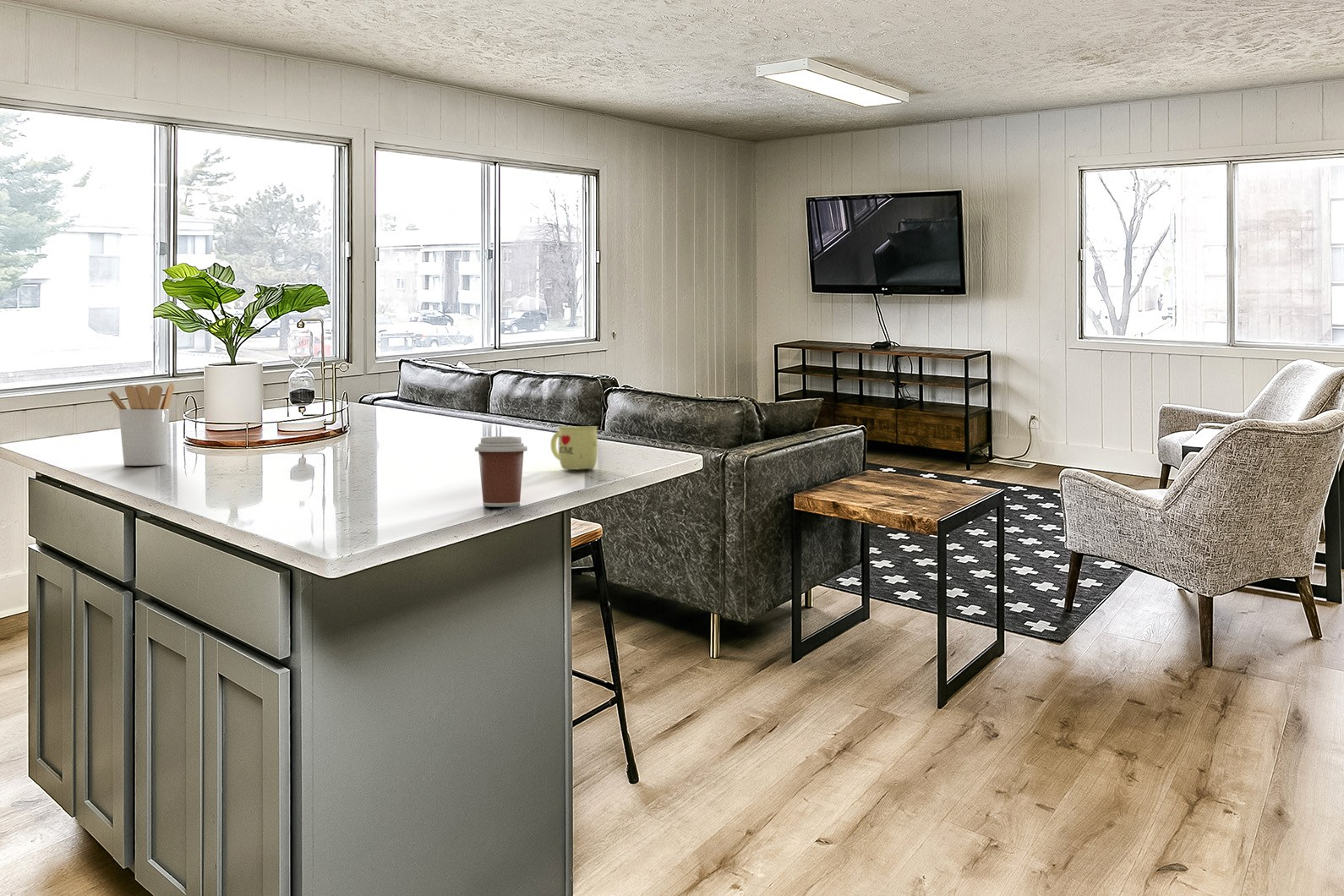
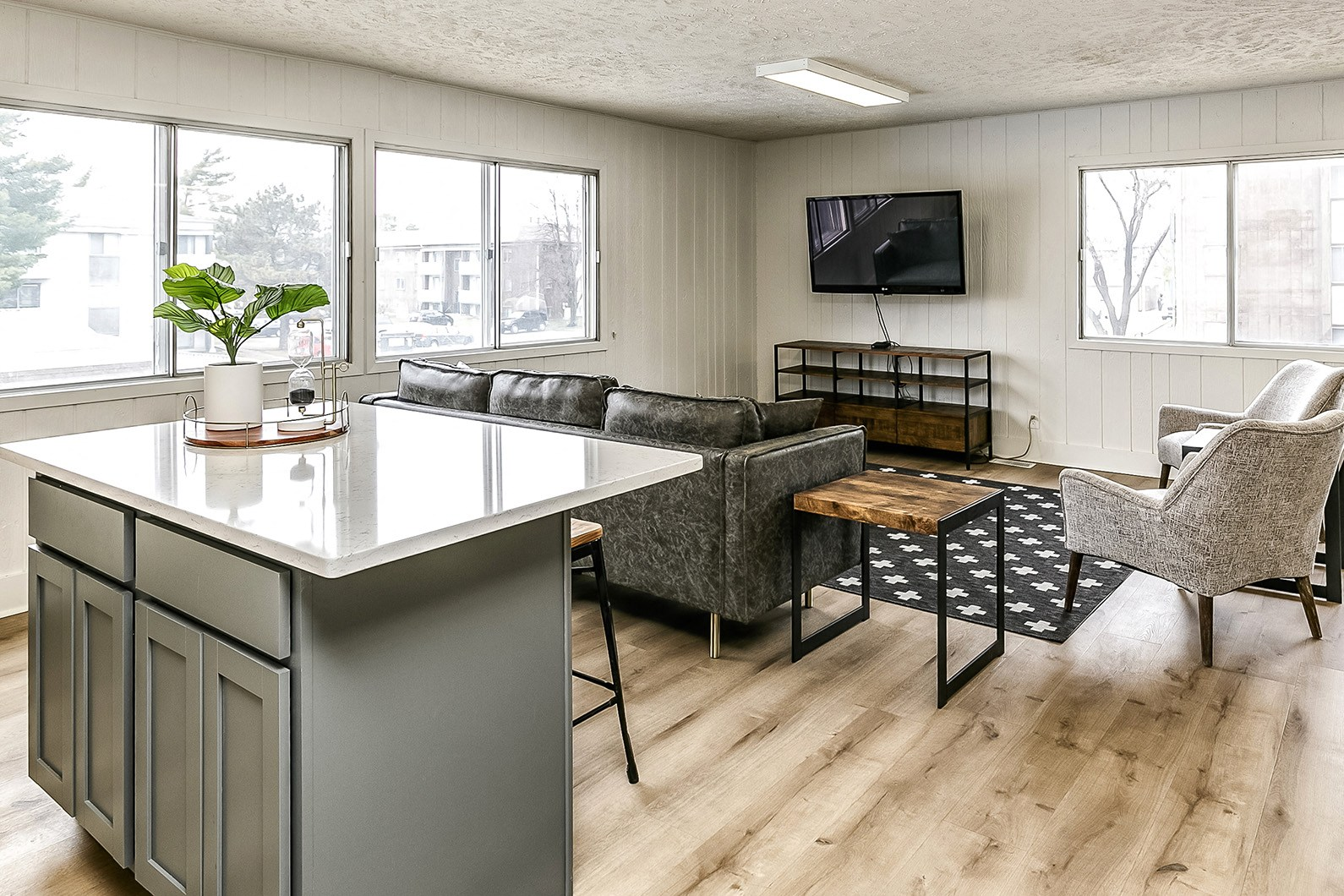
- coffee cup (501, 471)
- utensil holder (145, 423)
- mug (571, 447)
